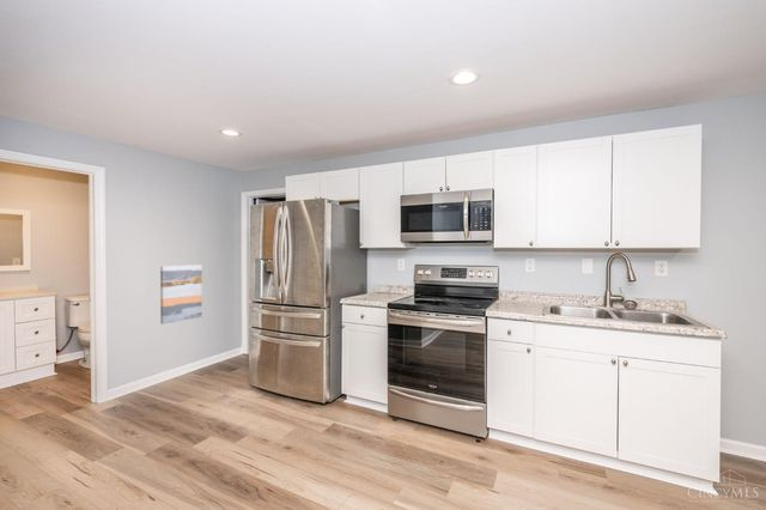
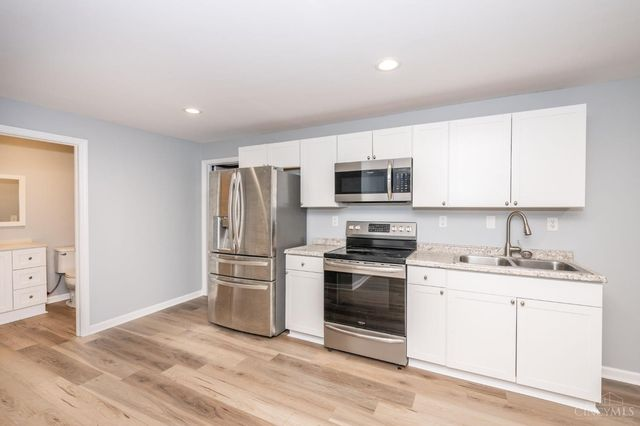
- wall art (182, 292)
